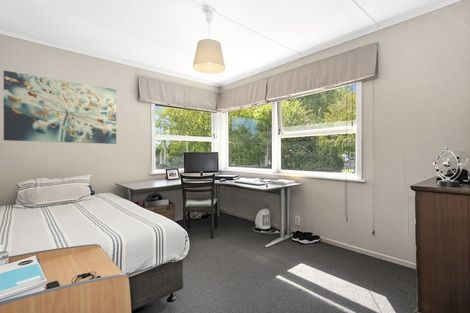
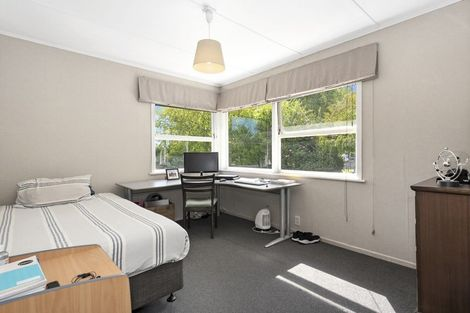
- wall art (66, 111)
